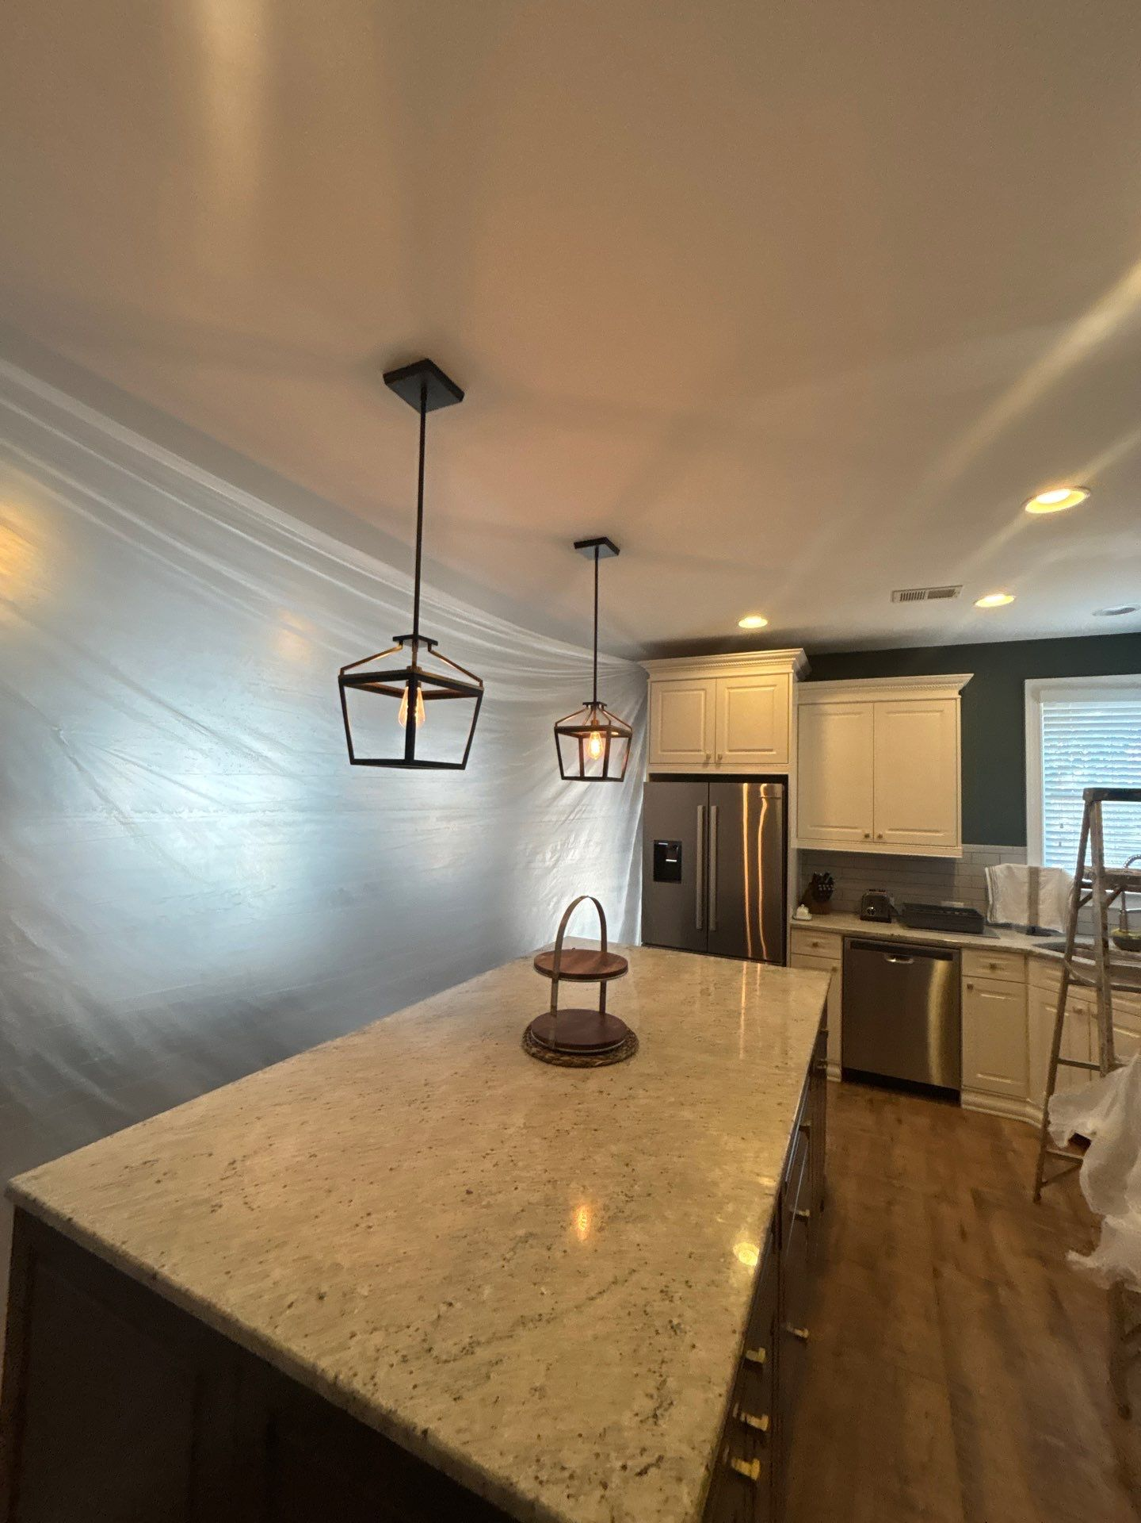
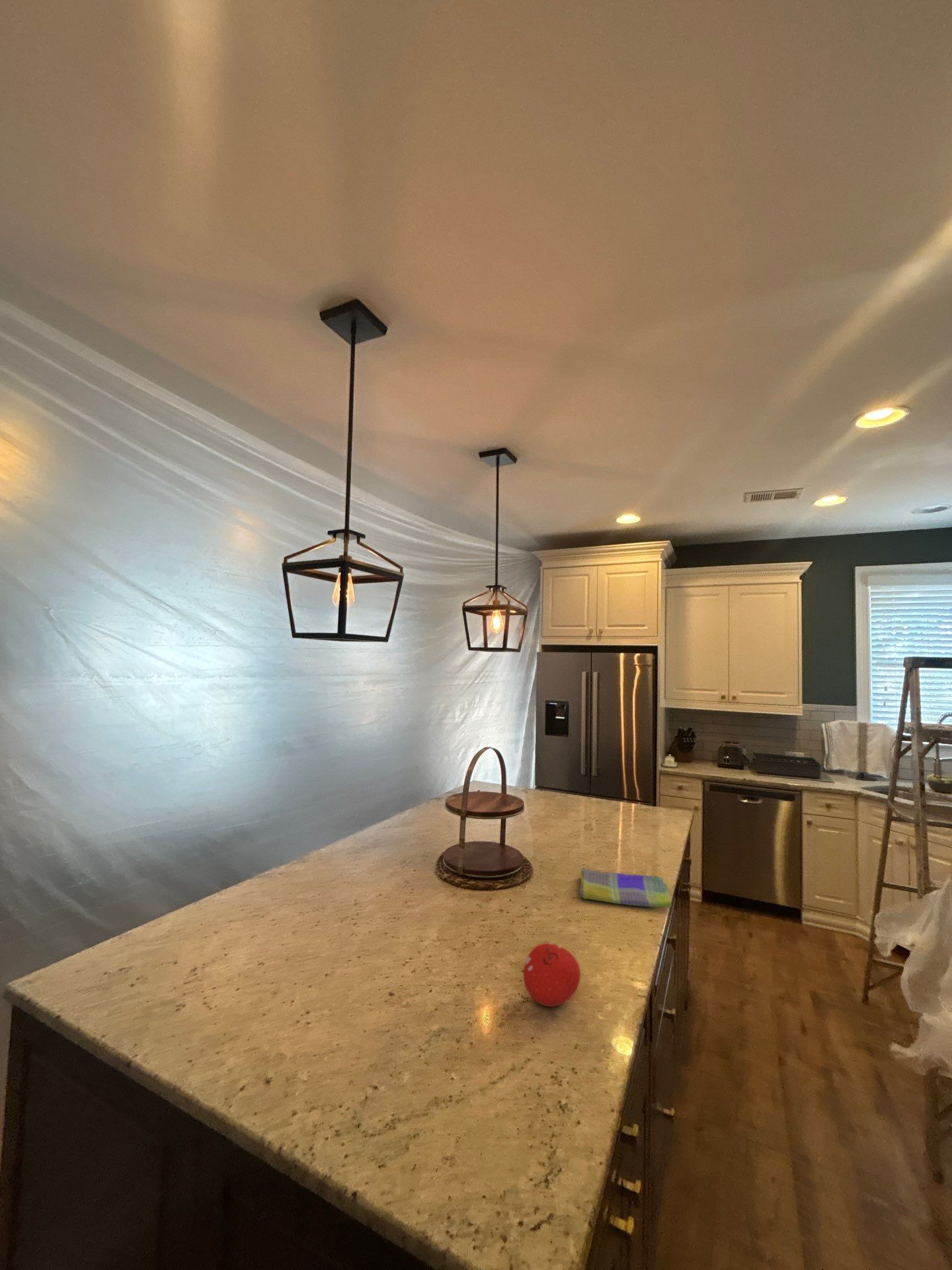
+ fruit (552, 972)
+ dish towel (623, 887)
